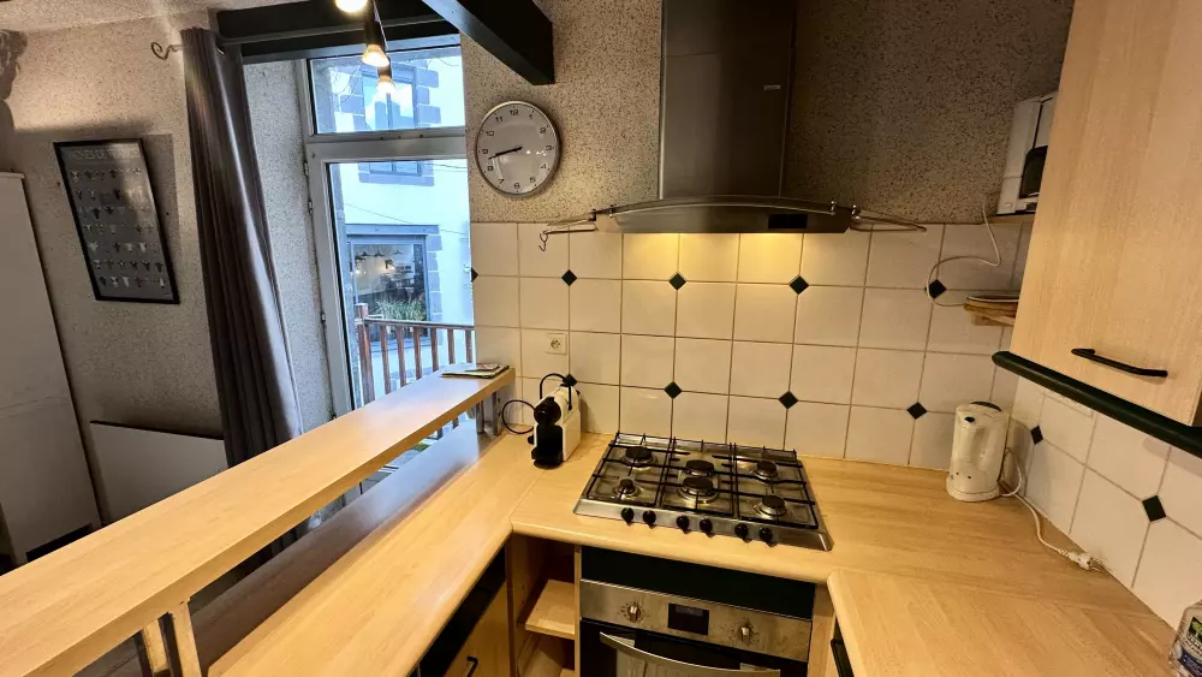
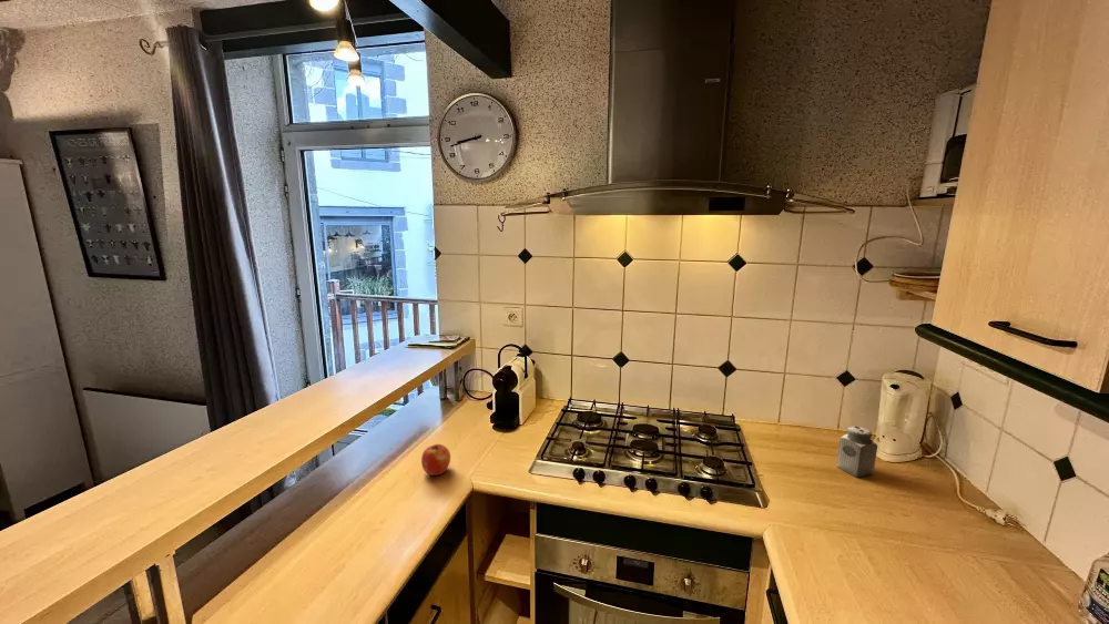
+ salt shaker (857, 449)
+ apple (435, 458)
